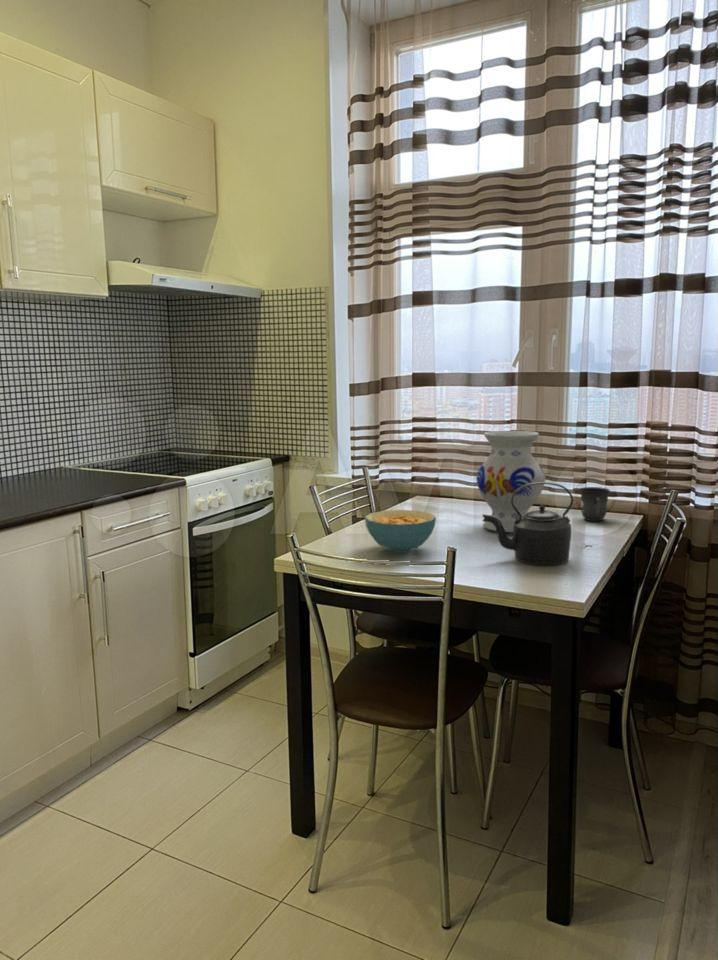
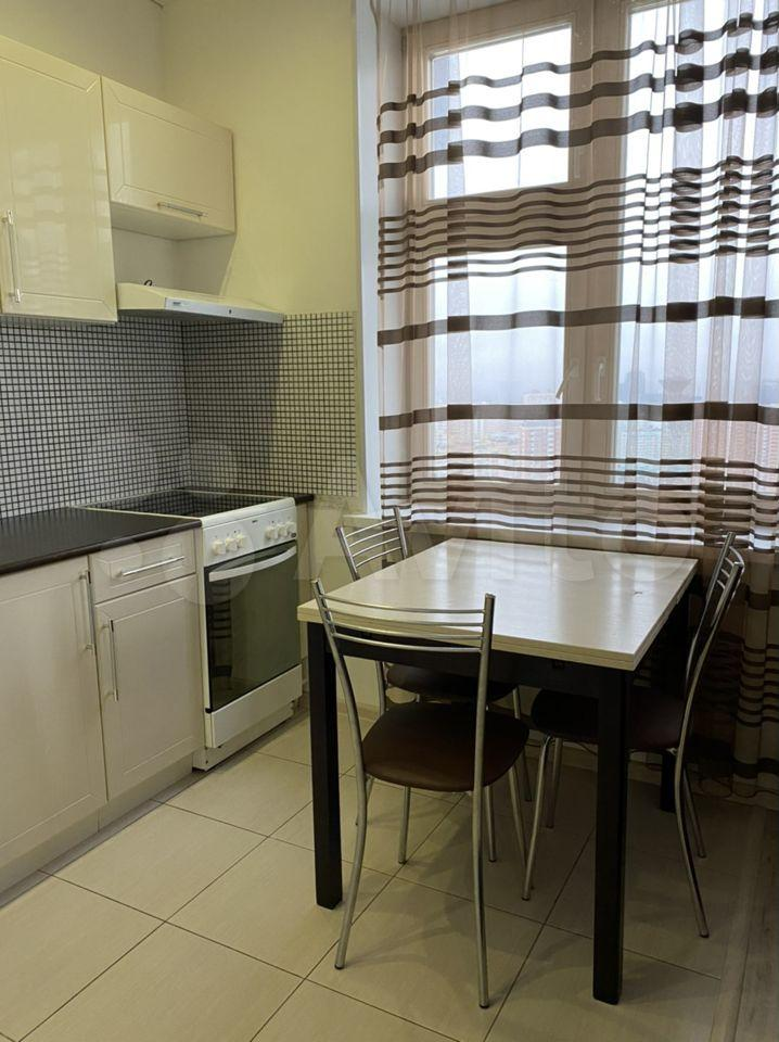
- kettle (527, 520)
- cereal bowl (400, 533)
- mug (595, 505)
- vase (510, 481)
